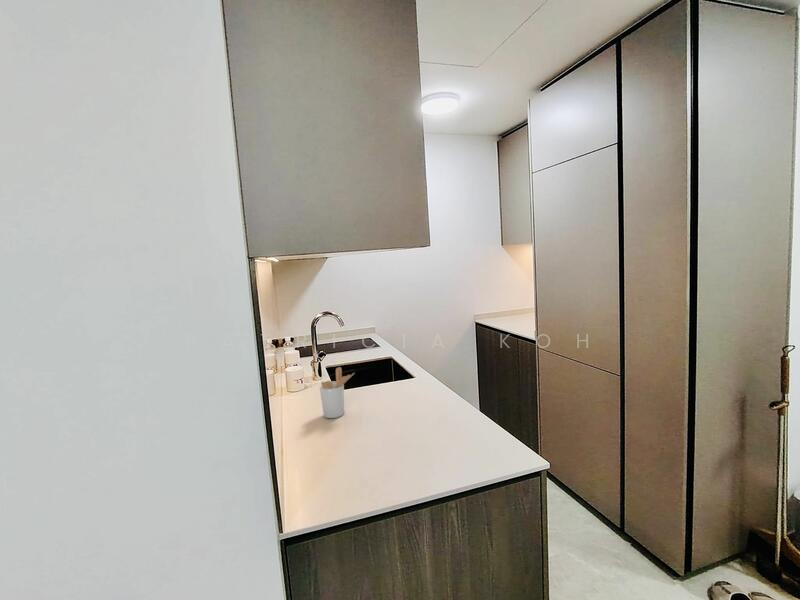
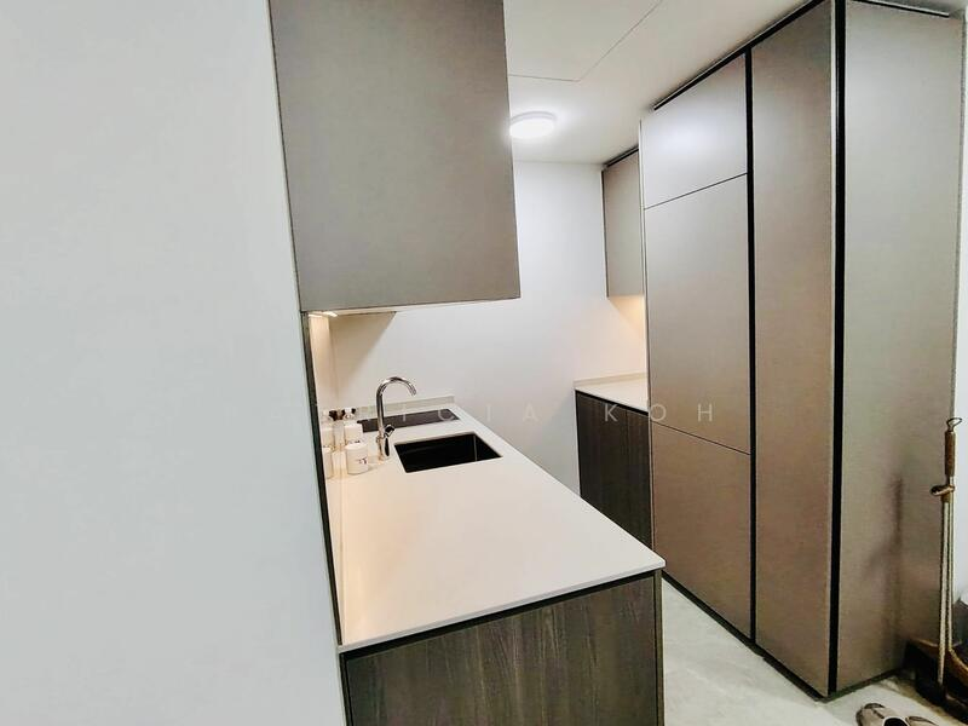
- utensil holder (337, 393)
